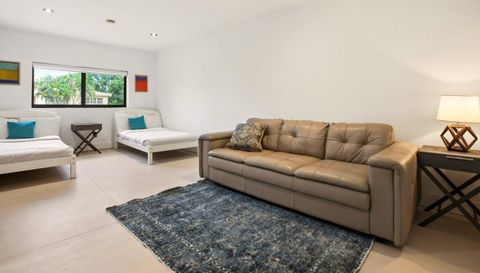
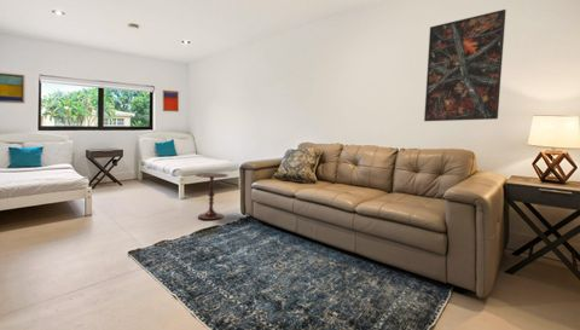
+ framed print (462, 69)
+ side table (210, 195)
